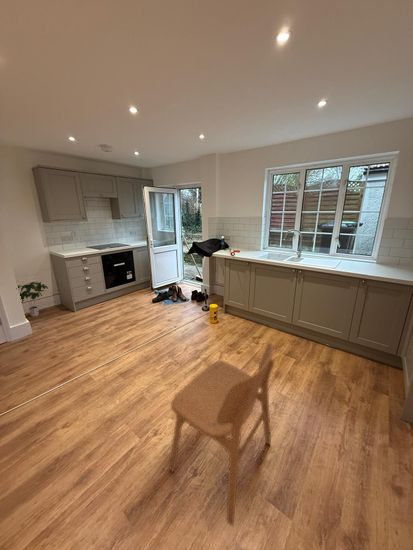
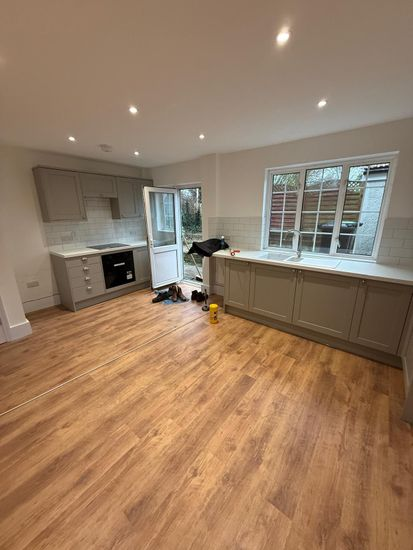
- potted plant (30, 299)
- dining chair (223, 405)
